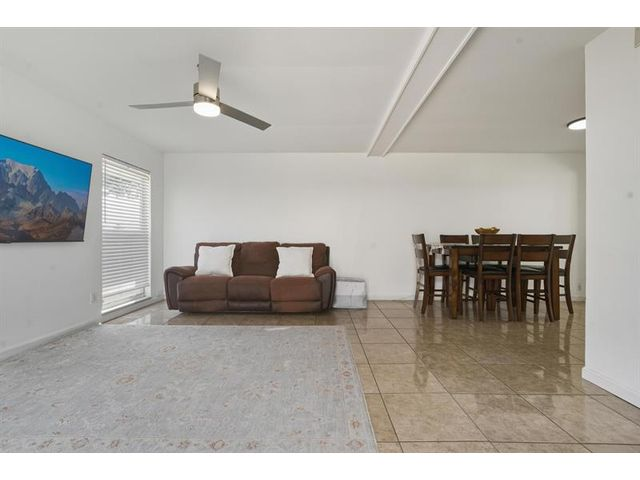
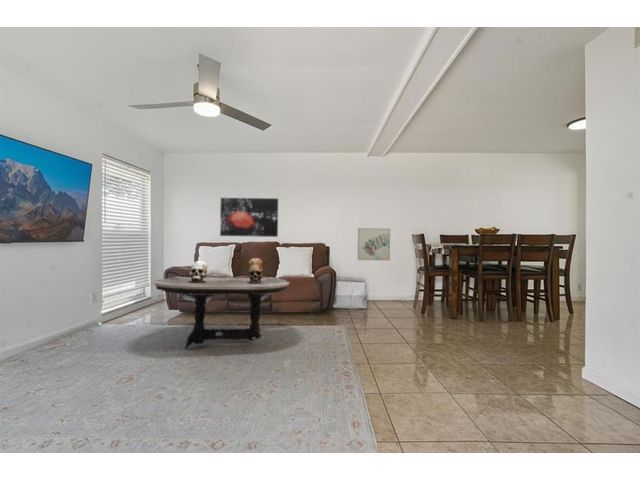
+ wall art (373, 244)
+ wall art (249, 217)
+ coffee table (222, 294)
